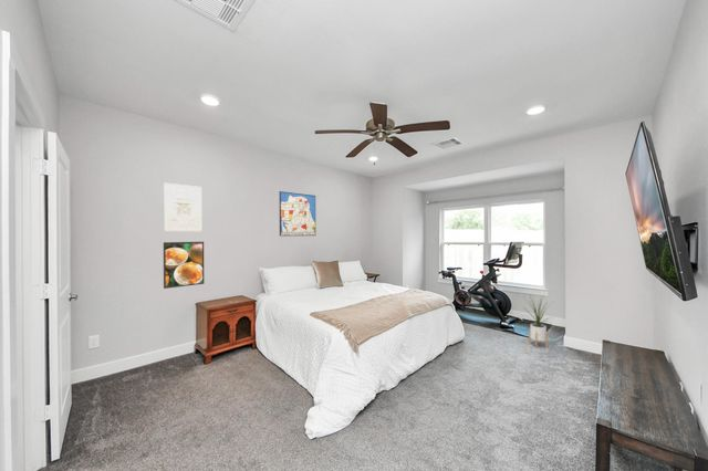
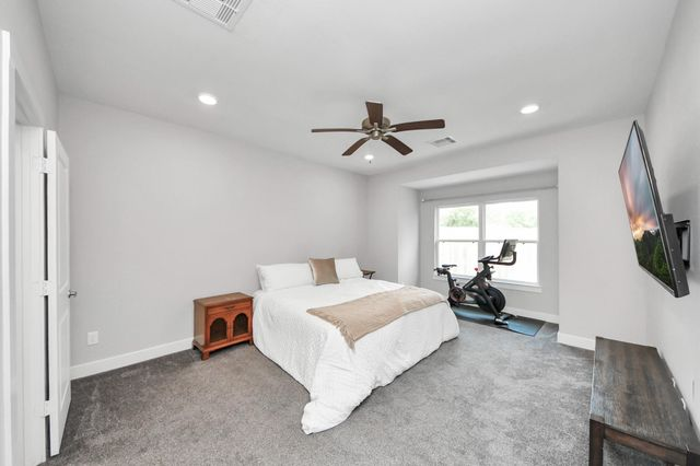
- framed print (184, 263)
- wall art (298, 214)
- wall art (183, 208)
- house plant (539, 318)
